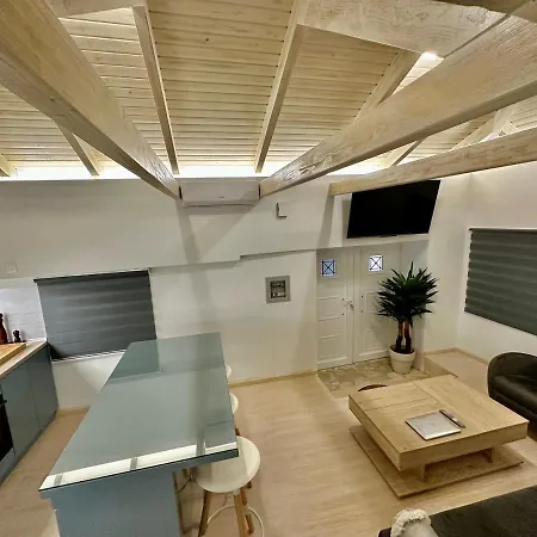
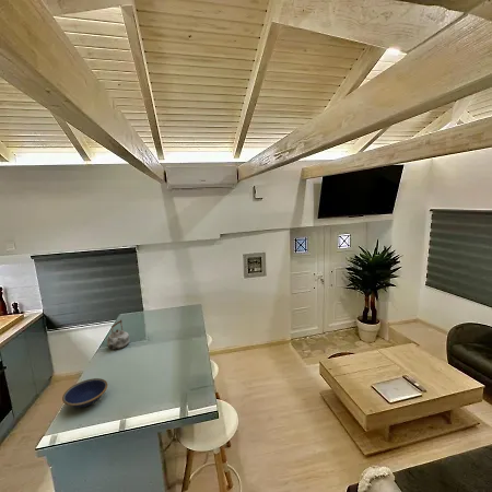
+ bowl (86, 395)
+ kettle (116, 335)
